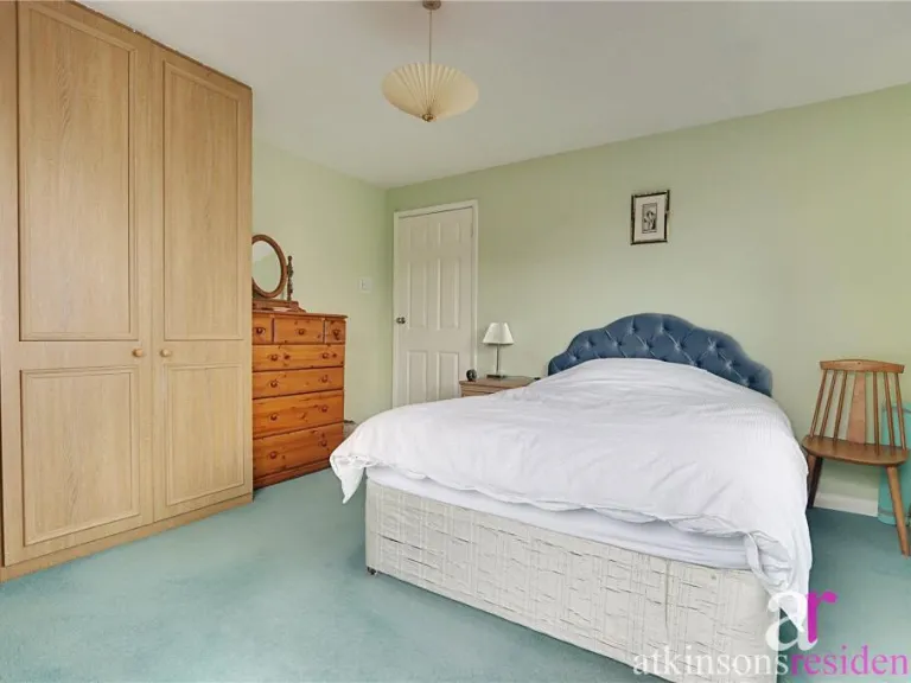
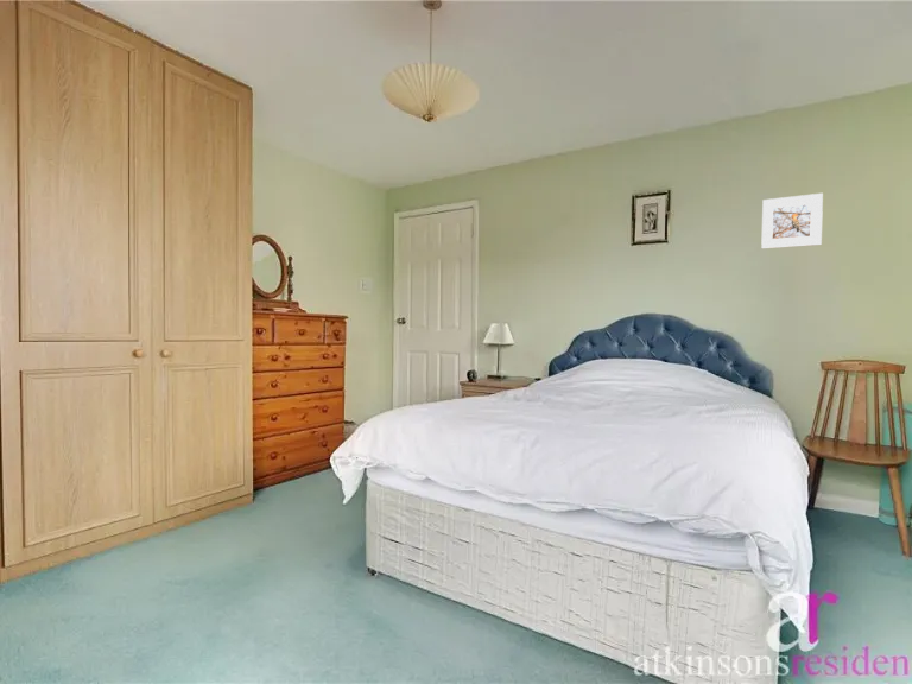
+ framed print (791, 221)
